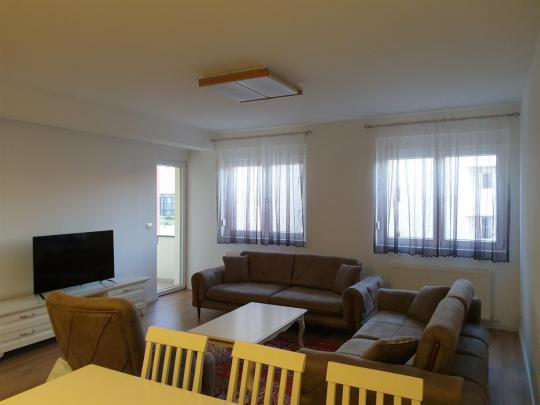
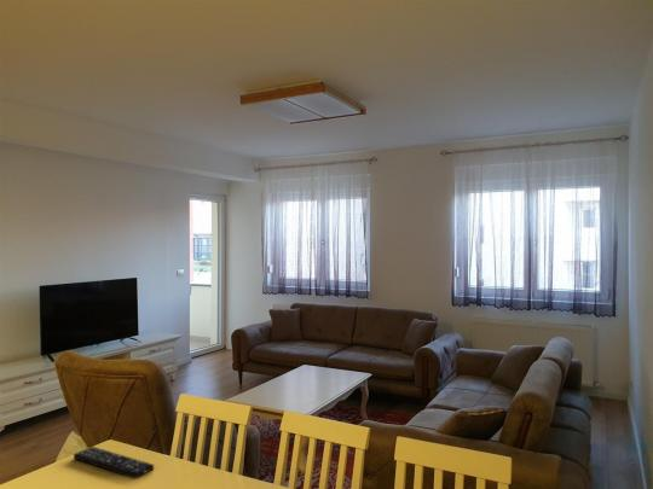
+ remote control (112, 460)
